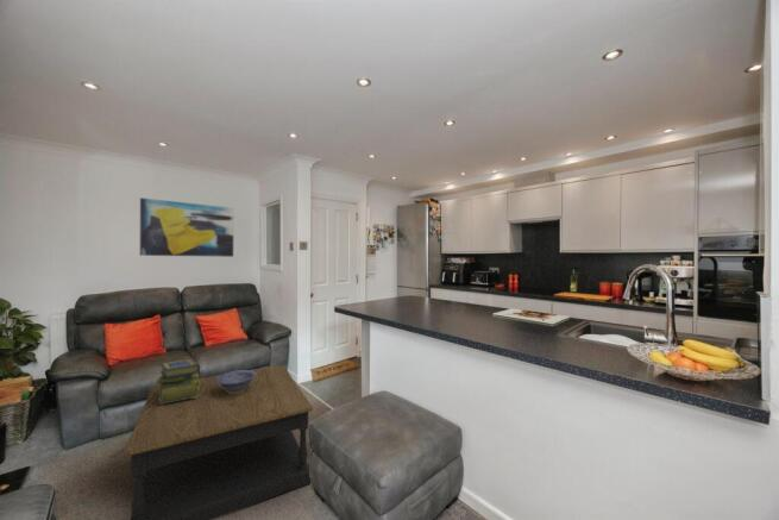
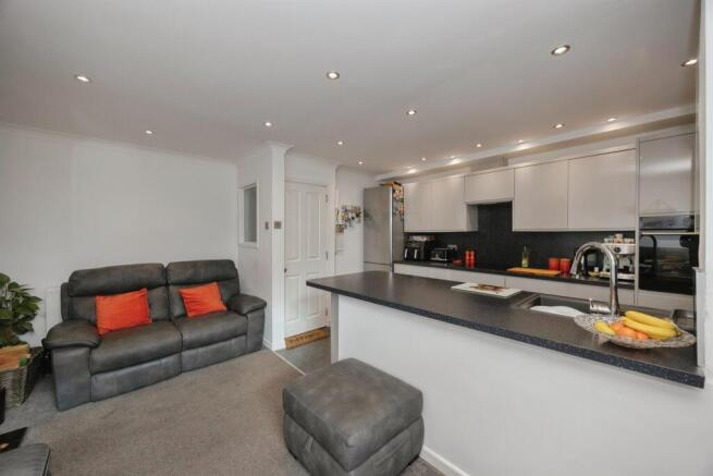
- wall art (190, 230)
- stack of books (178, 377)
- coffee table (226, 430)
- decorative bowl (235, 383)
